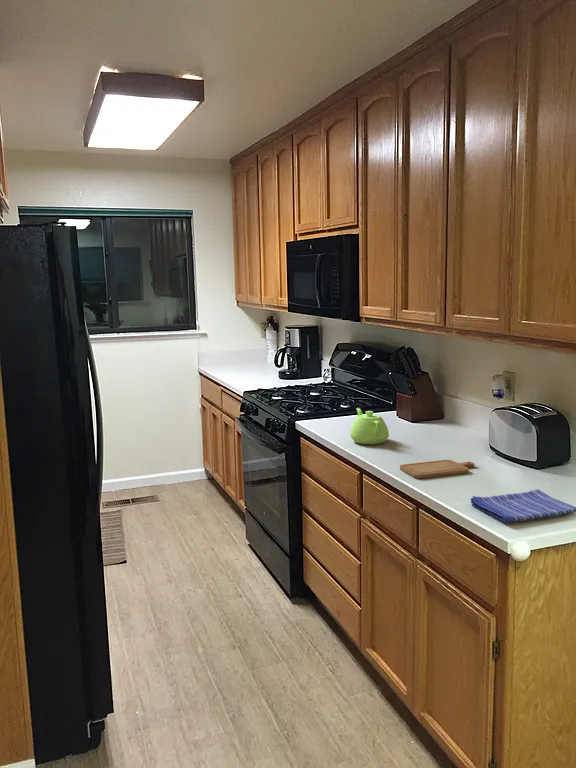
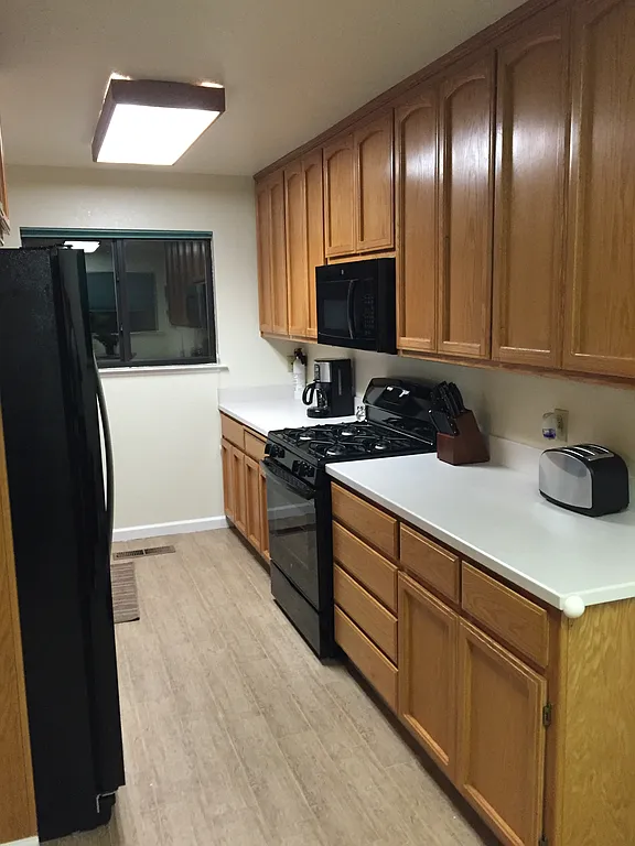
- dish towel (522, 504)
- chopping board (440, 467)
- teapot (368, 425)
